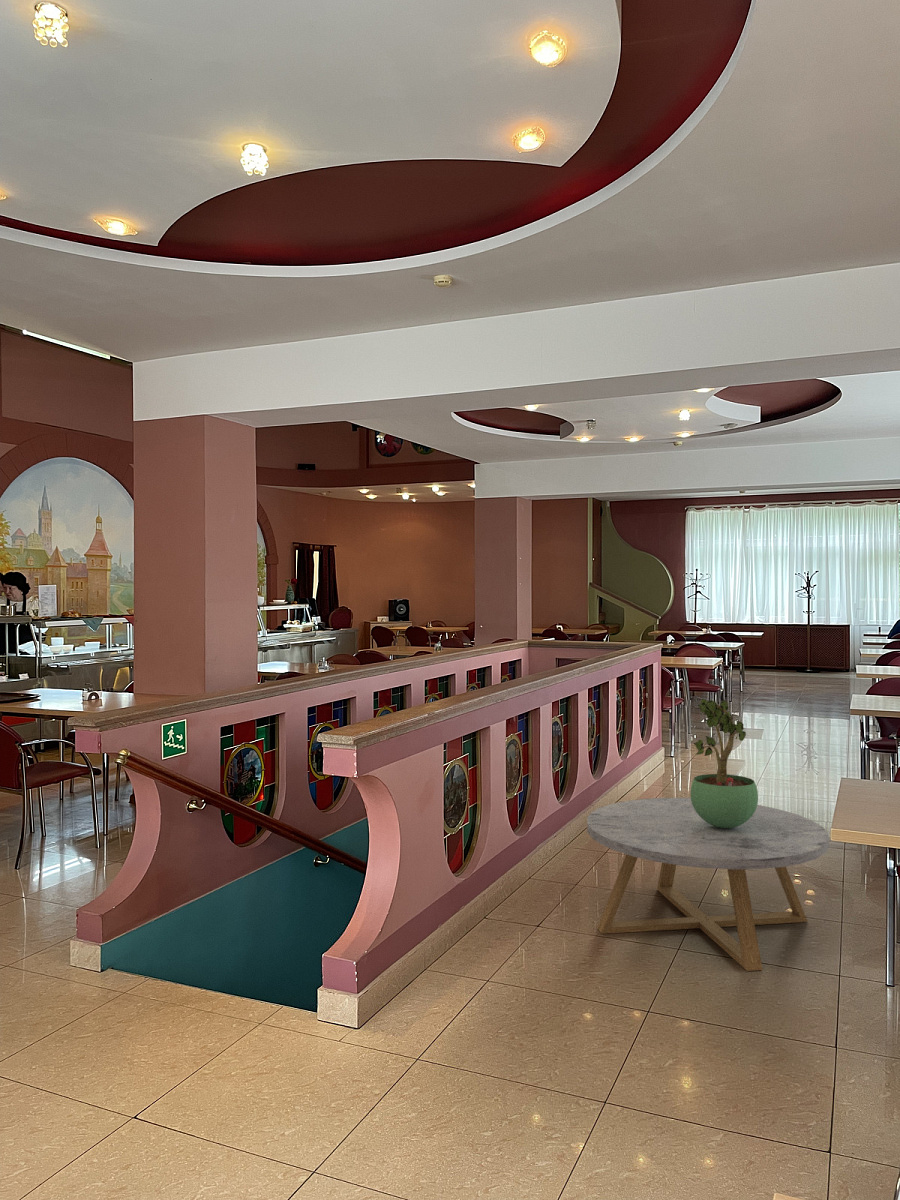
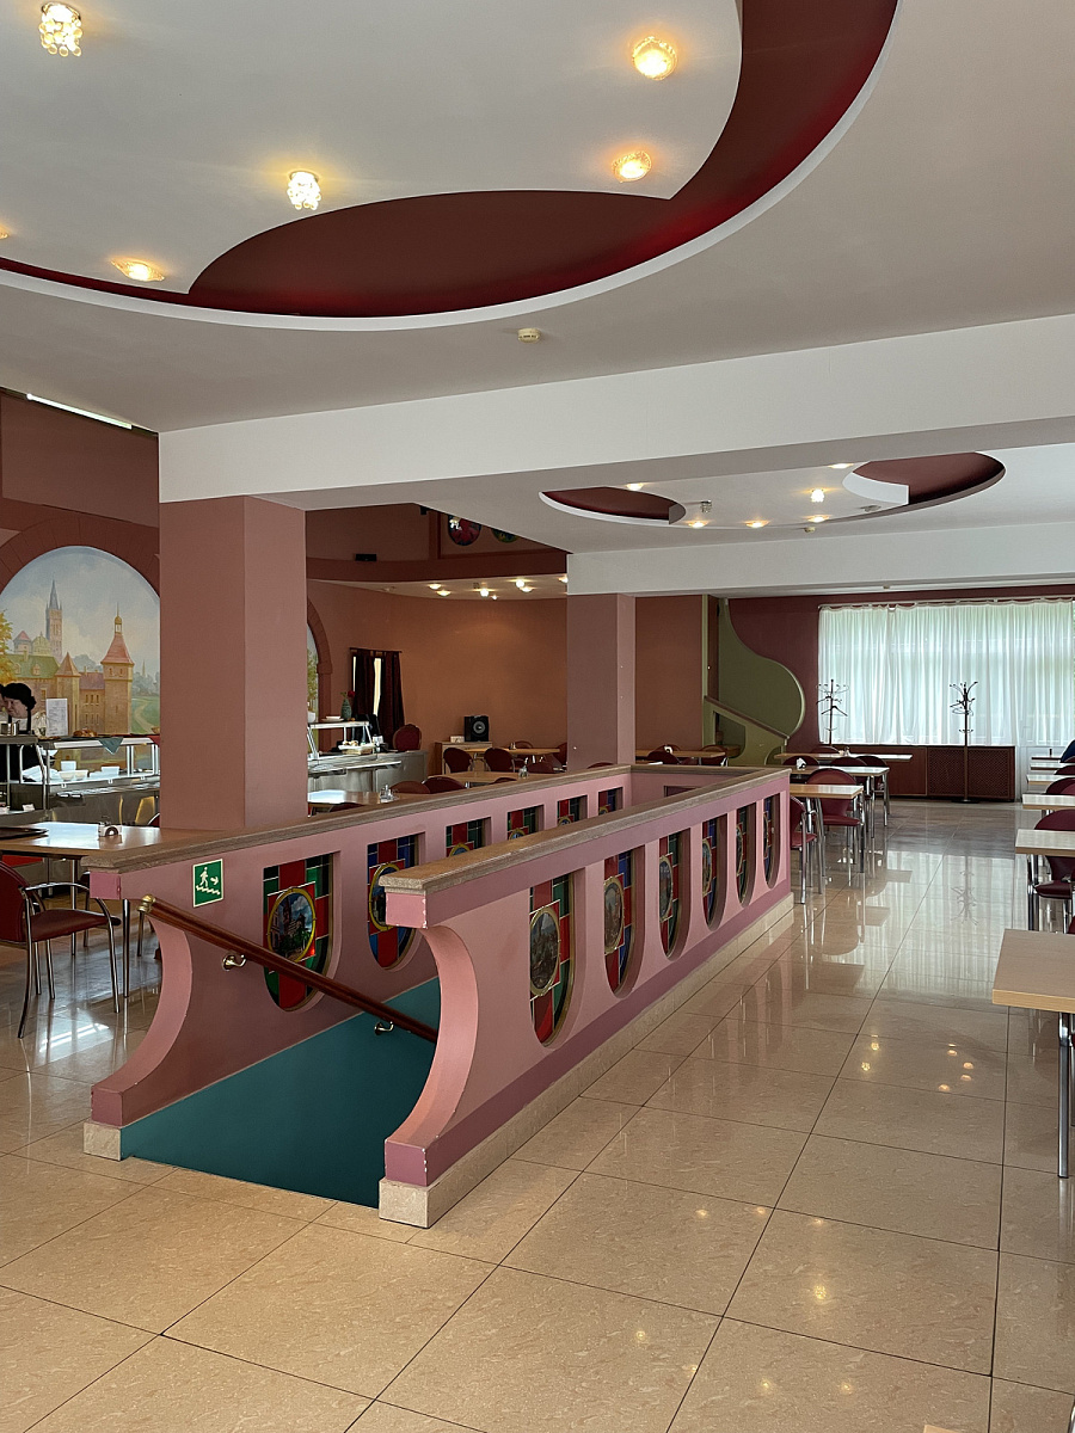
- potted plant (725, 762)
- coffee table (703, 867)
